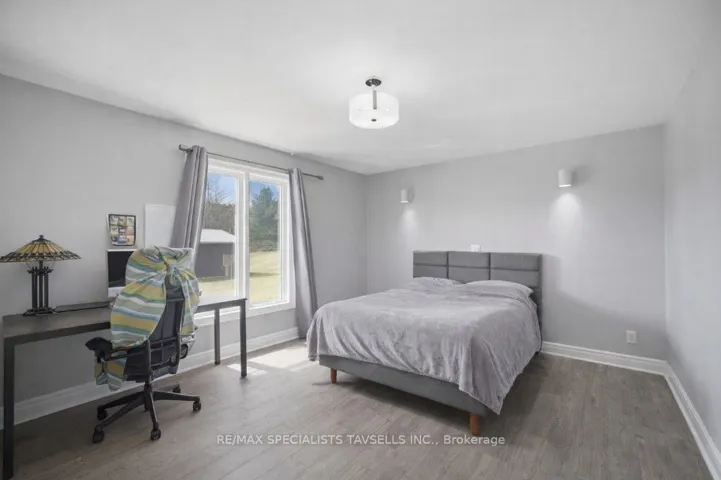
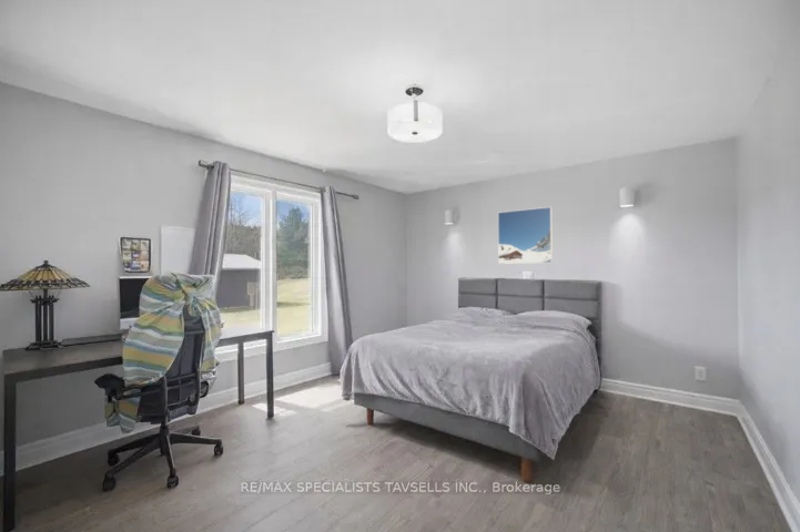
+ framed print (524, 236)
